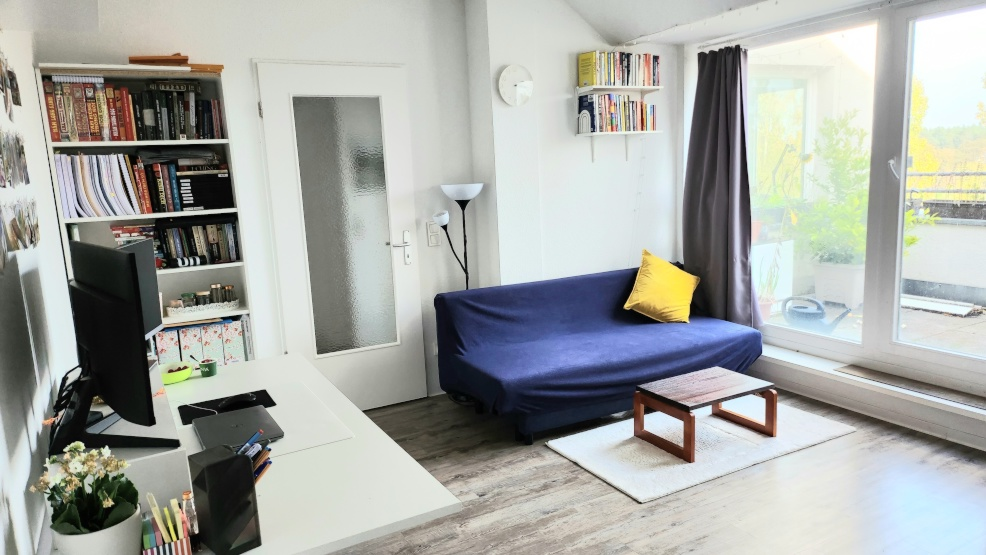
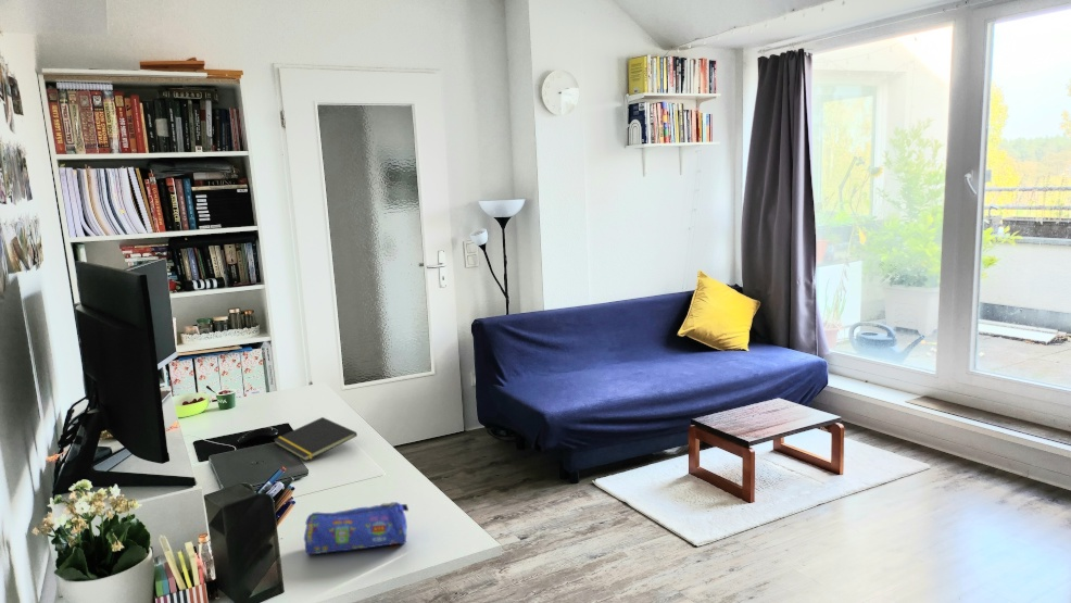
+ pencil case (356, 527)
+ notepad (314, 437)
